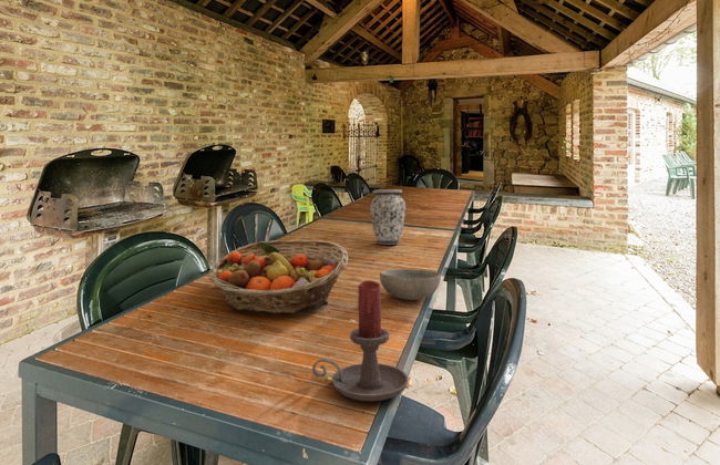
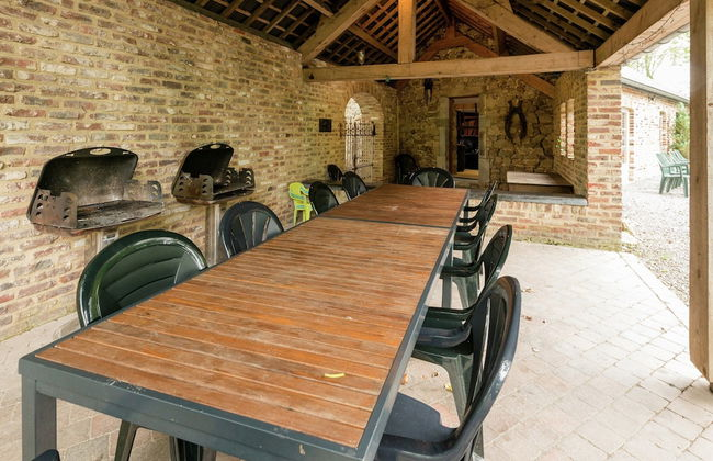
- vase (388, 217)
- fruit basket (279, 273)
- bowl (410, 285)
- candle holder (358, 333)
